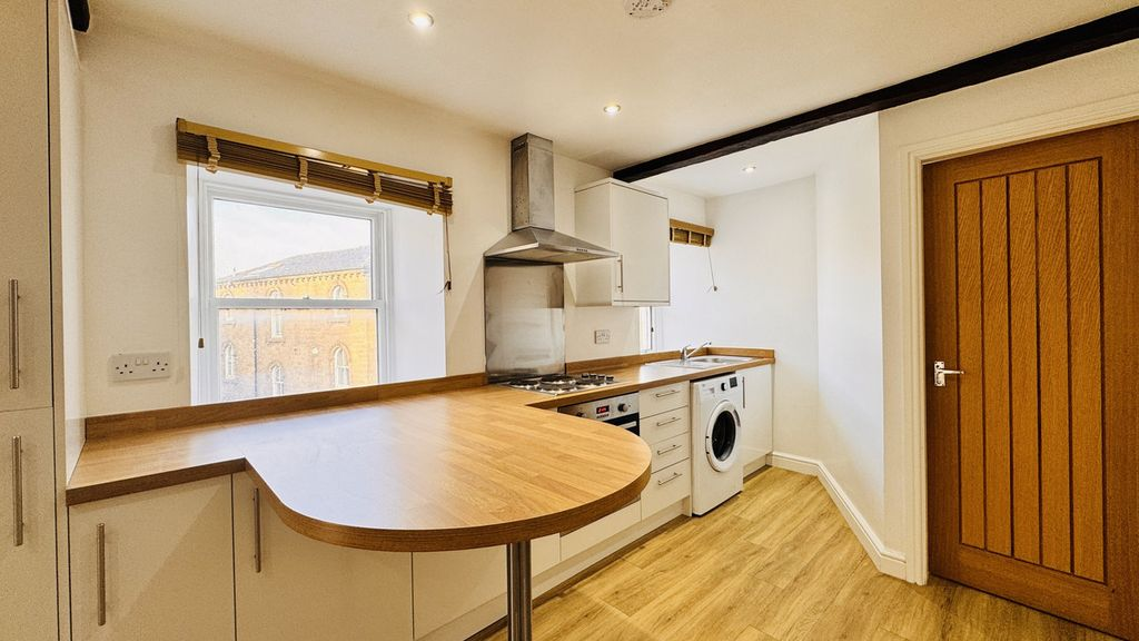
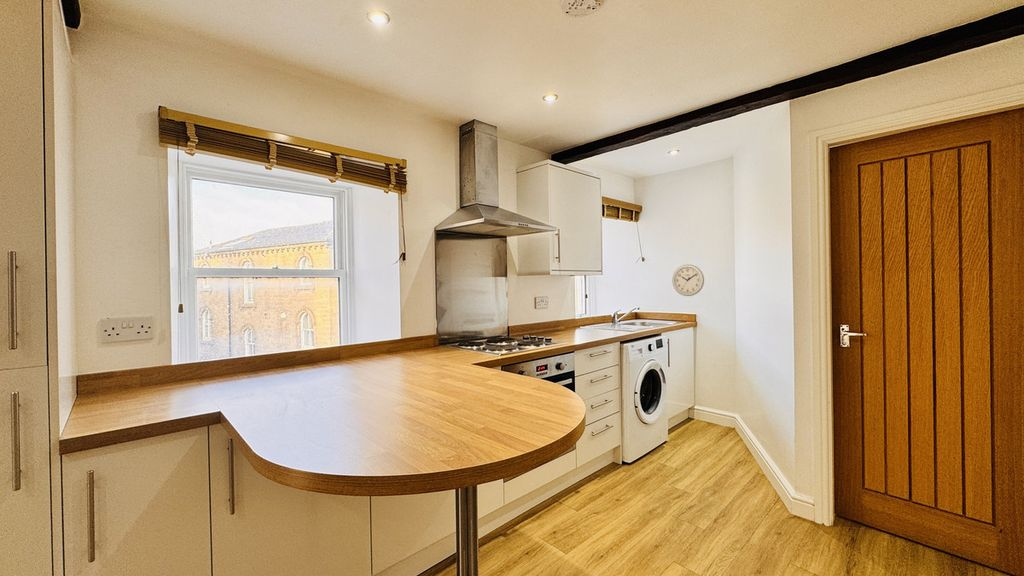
+ wall clock (687, 280)
